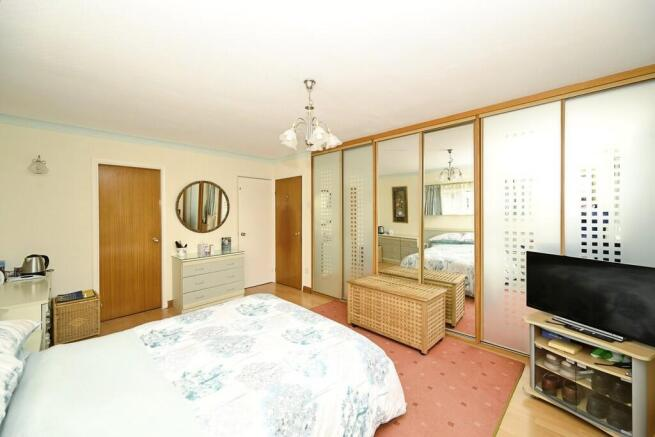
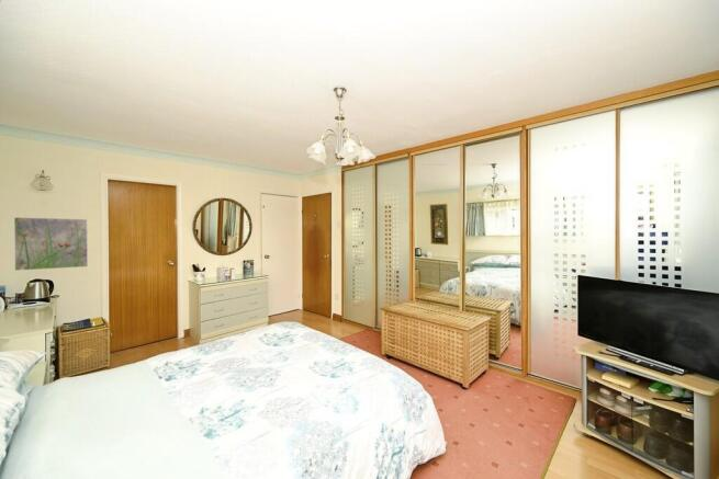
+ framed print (53, 243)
